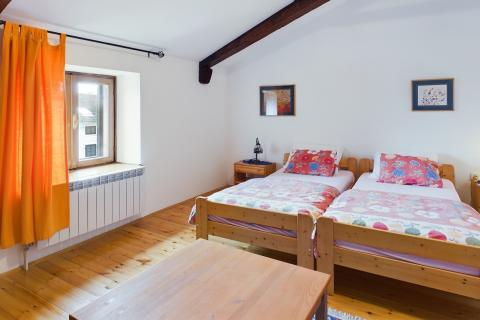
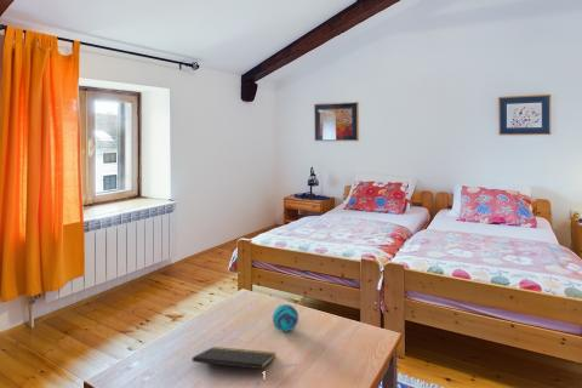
+ decorative ball (285, 318)
+ notepad (235, 356)
